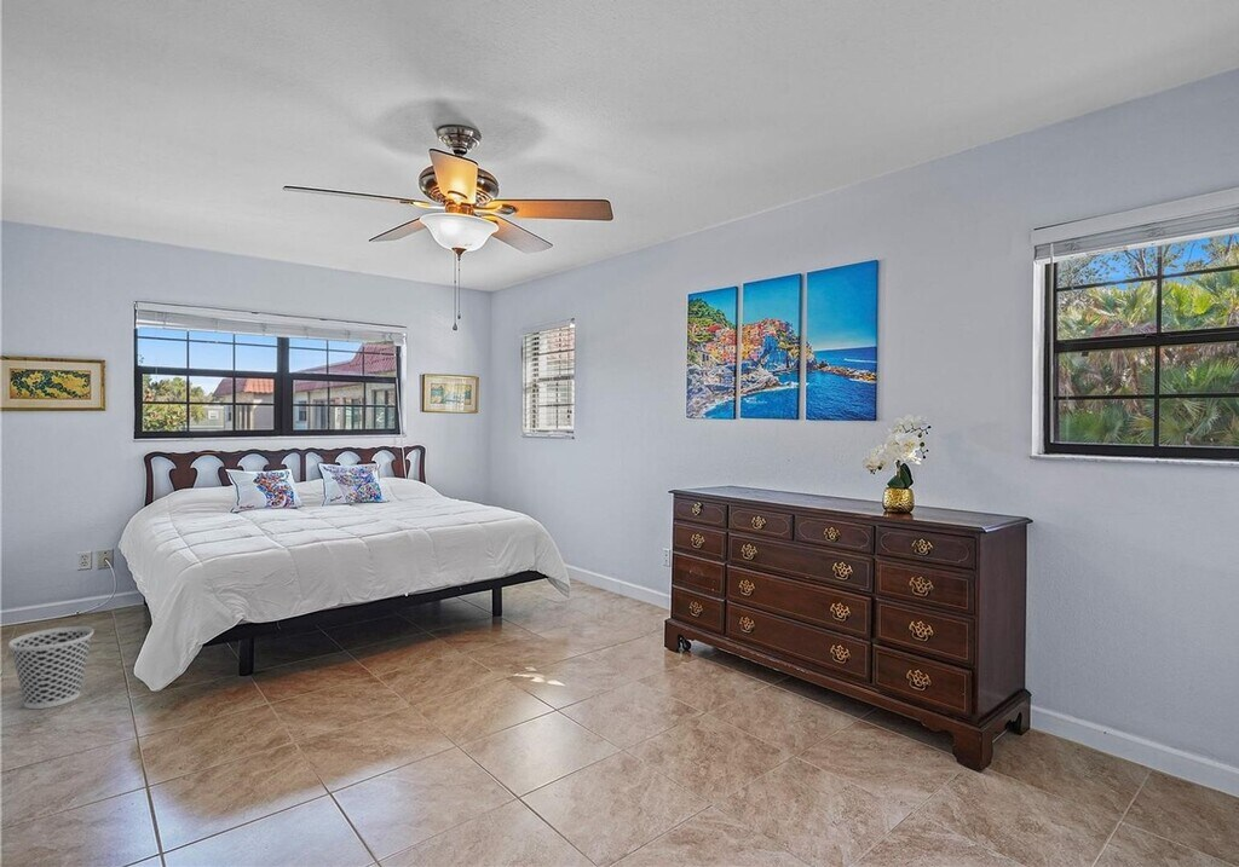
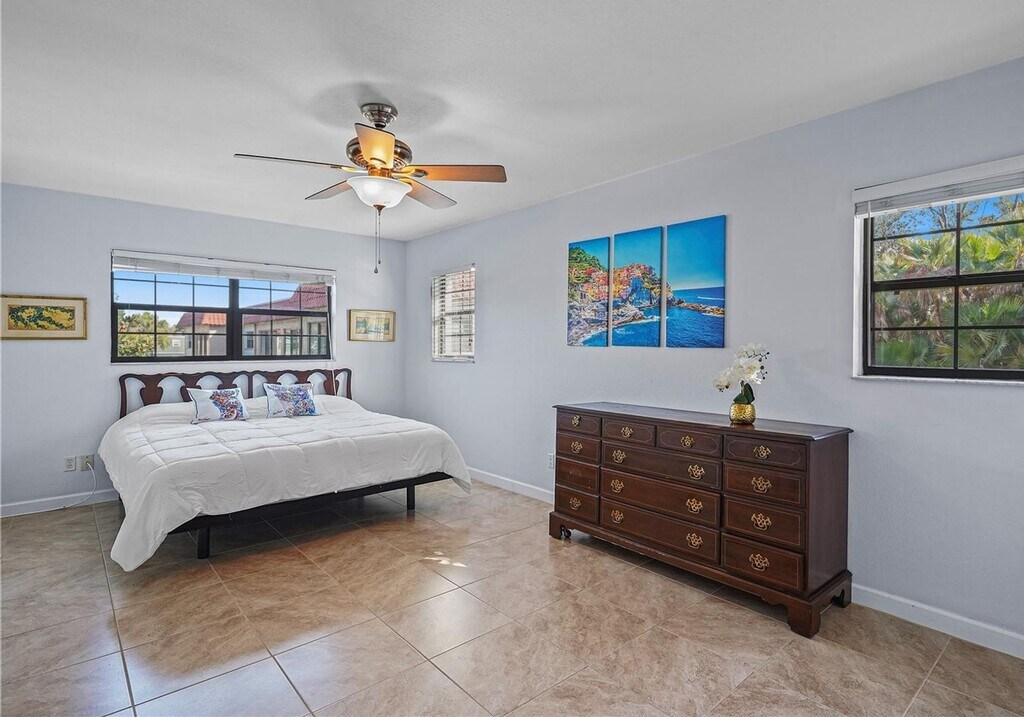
- wastebasket (52, 667)
